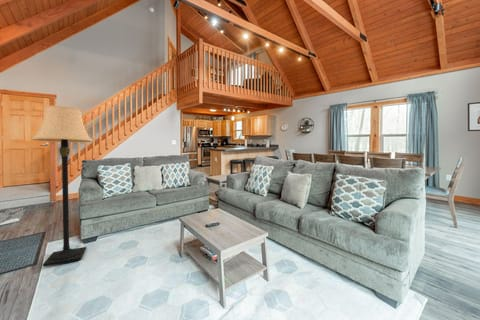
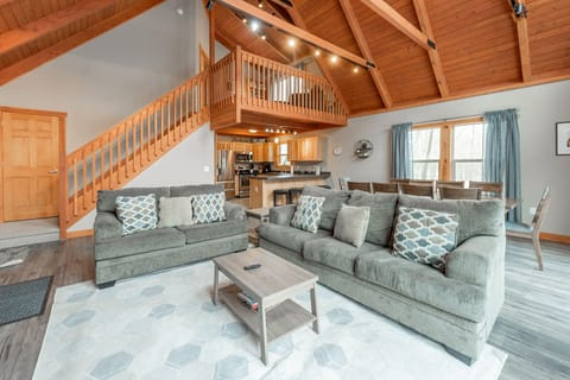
- lamp (65, 183)
